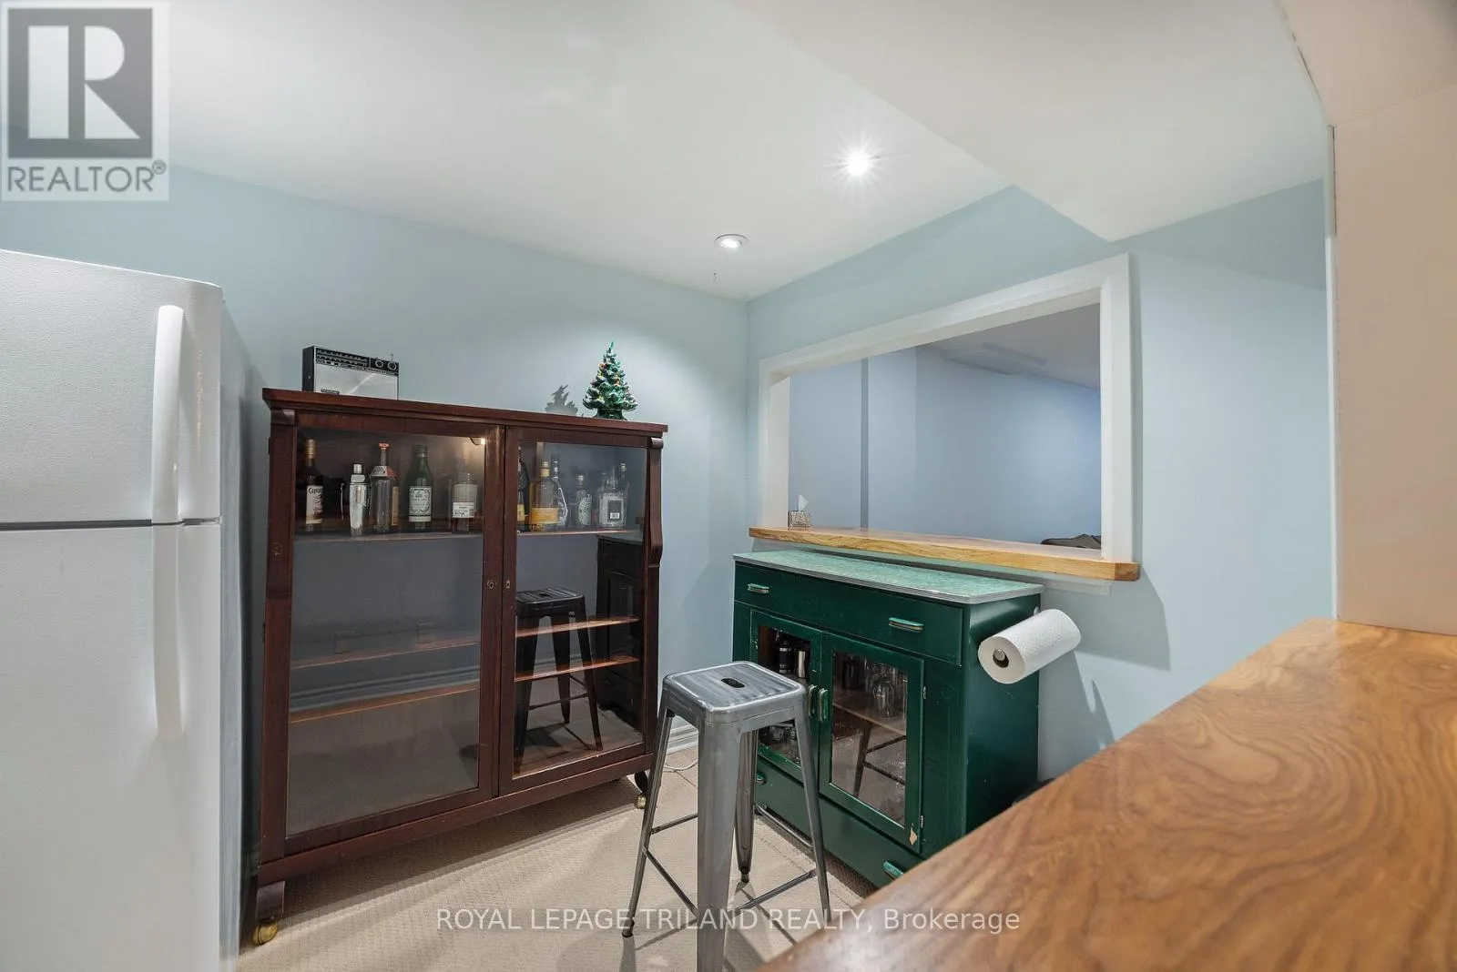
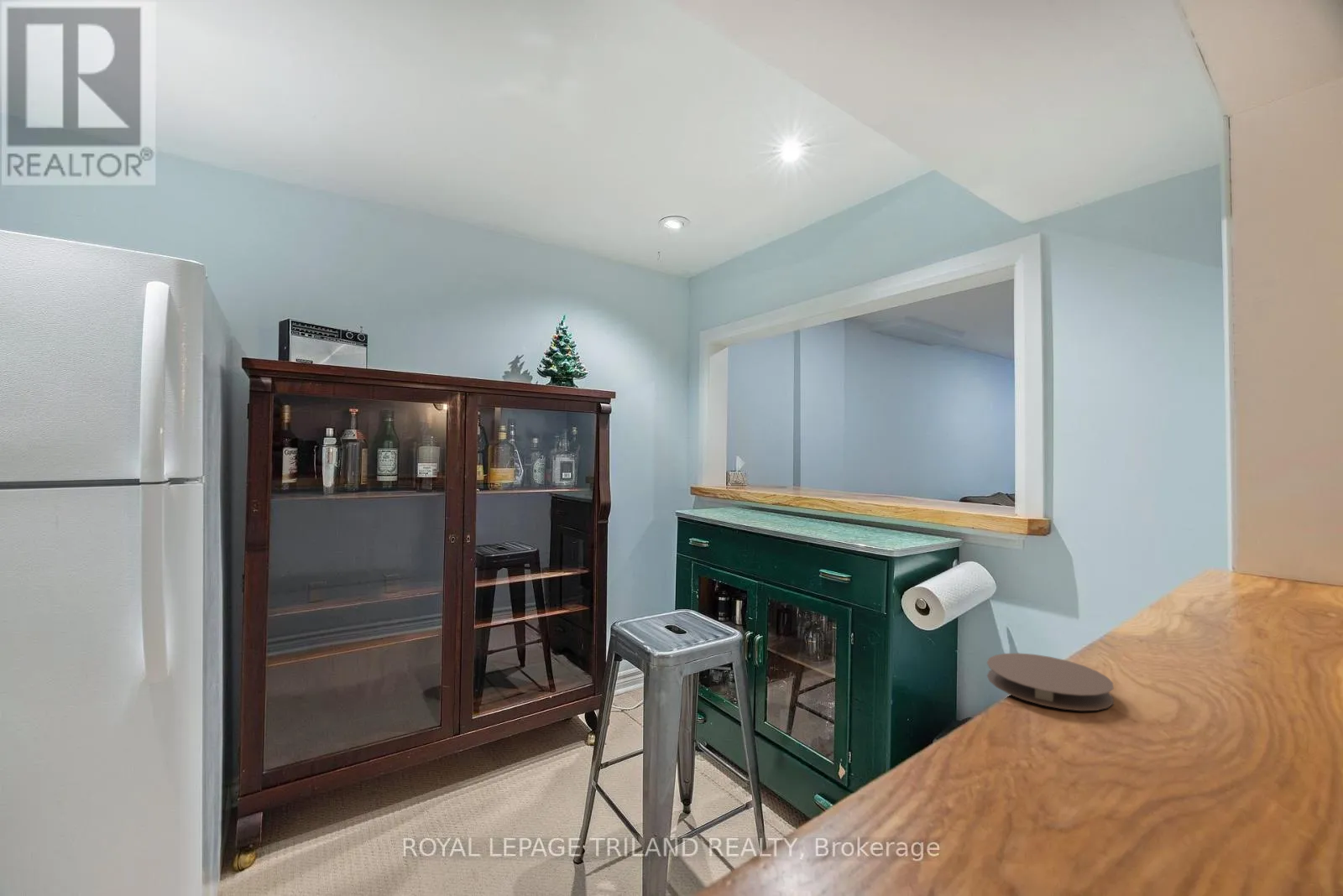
+ coaster (1047, 679)
